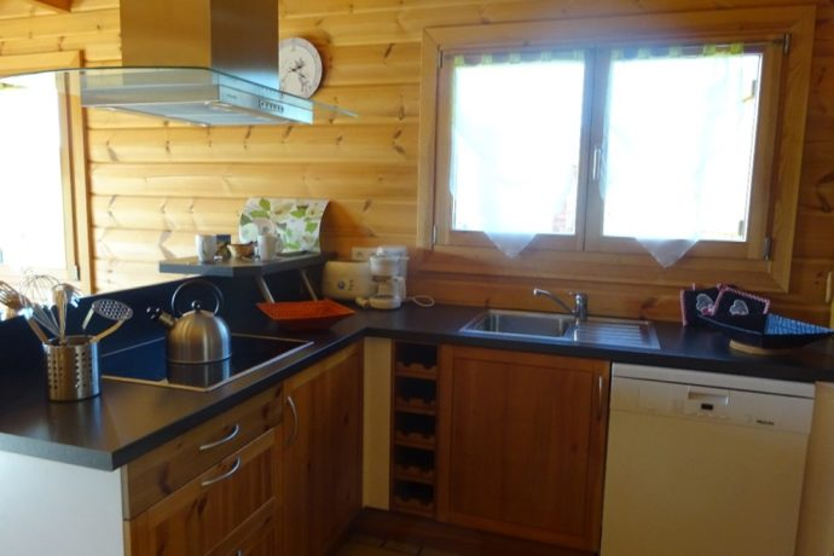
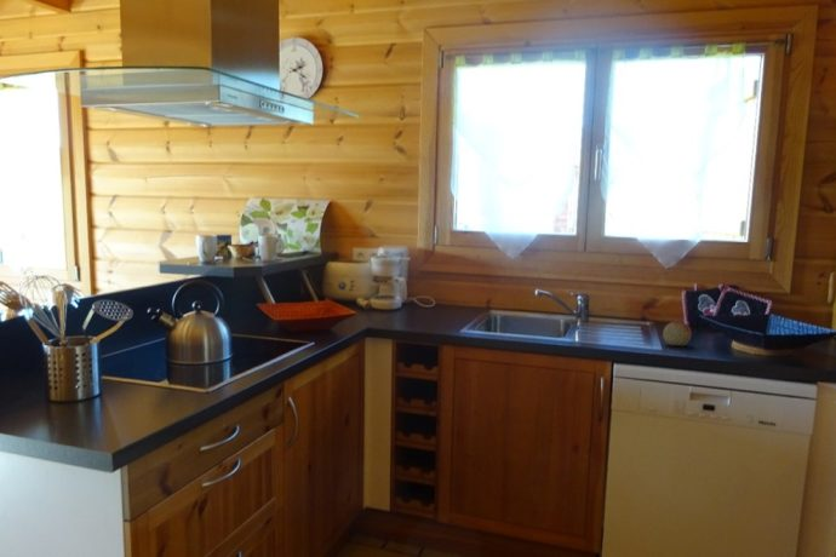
+ fruit (677, 333)
